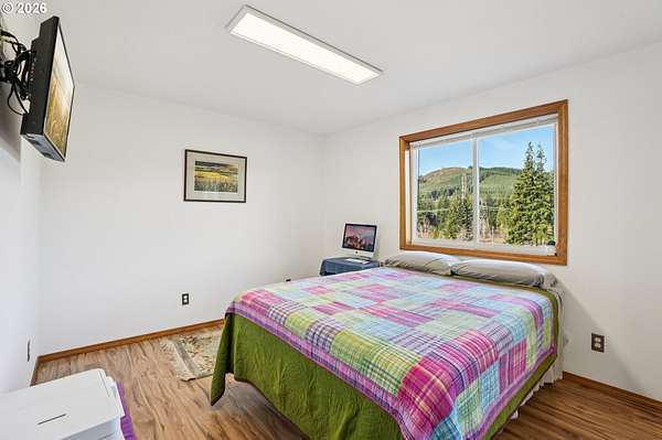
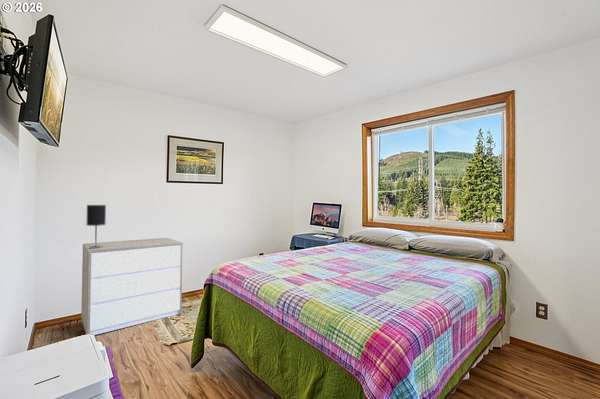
+ table lamp (96, 226)
+ dresser (133, 279)
